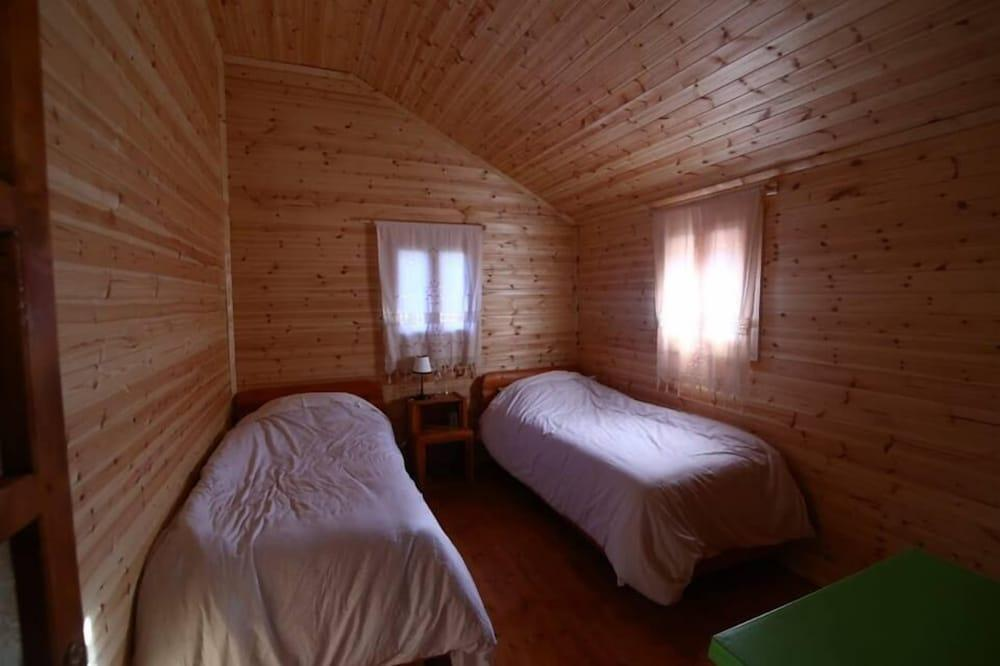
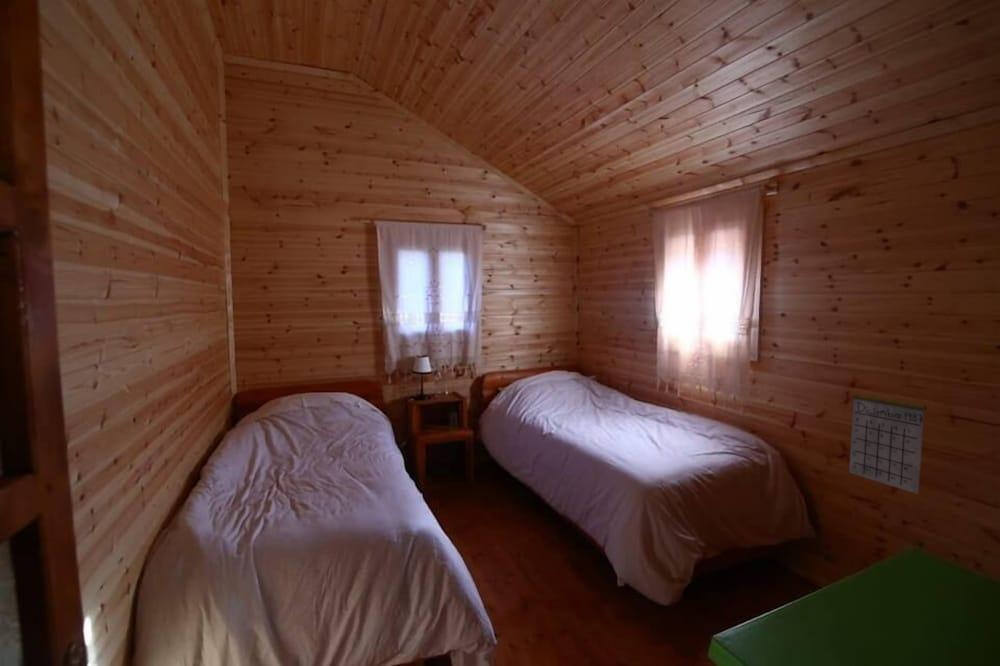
+ calendar (885, 431)
